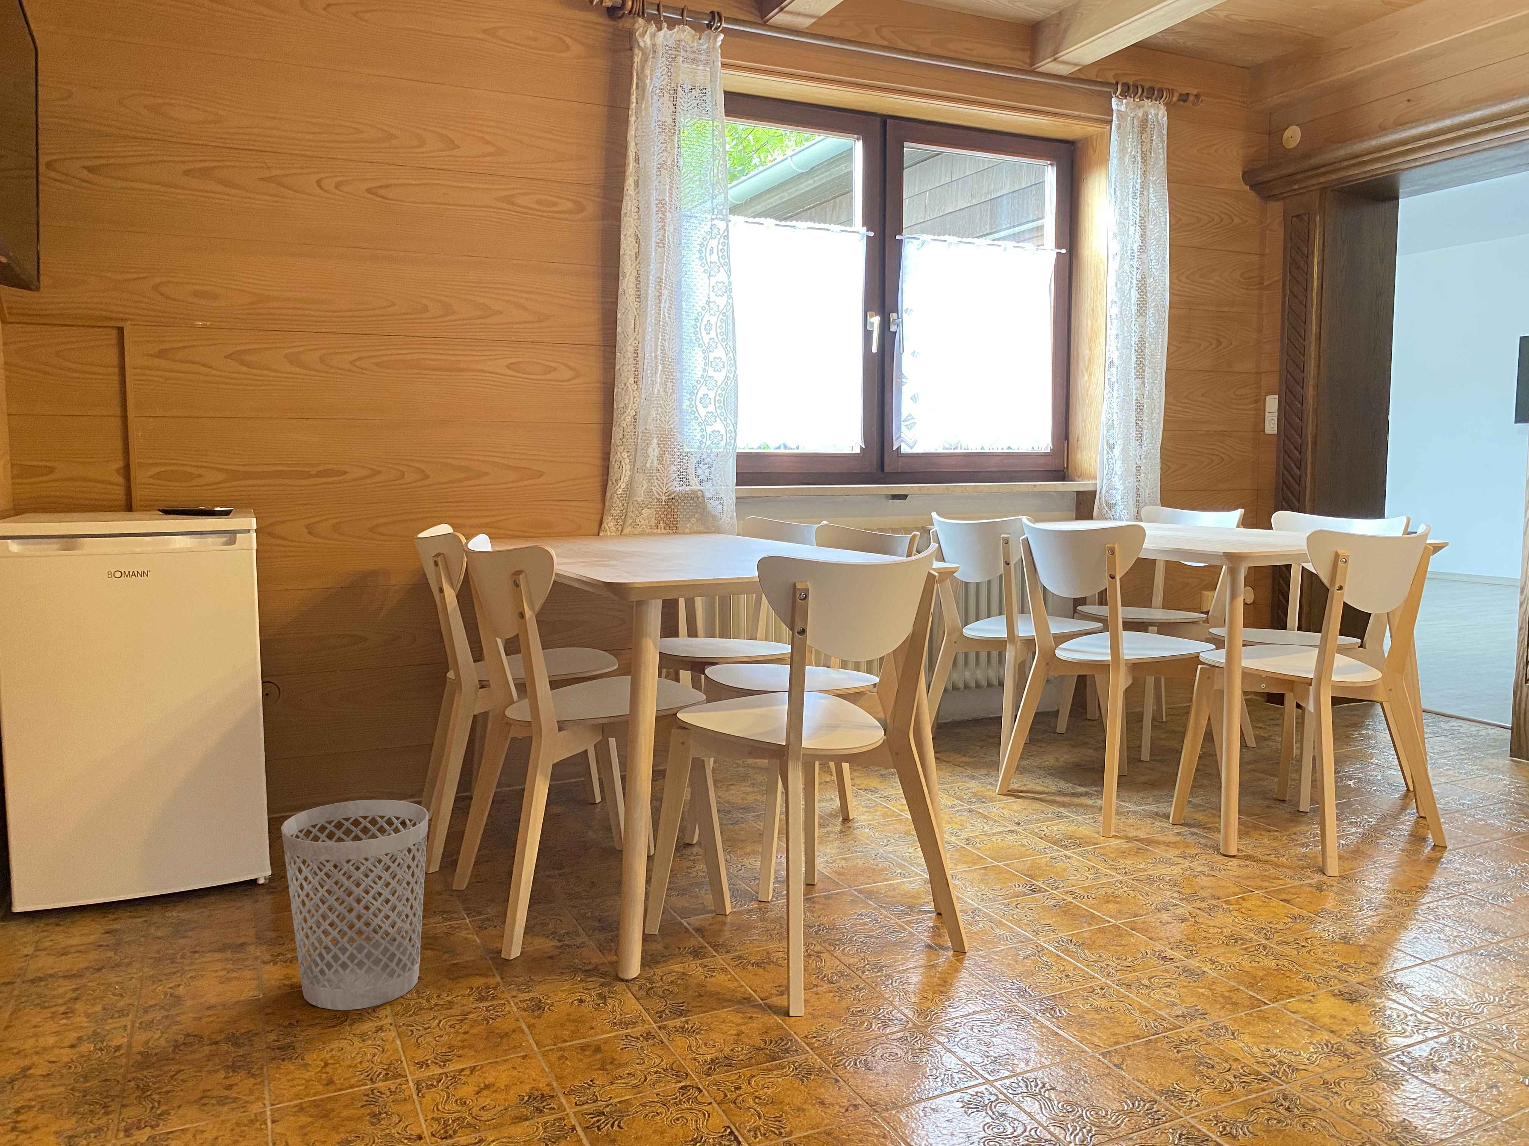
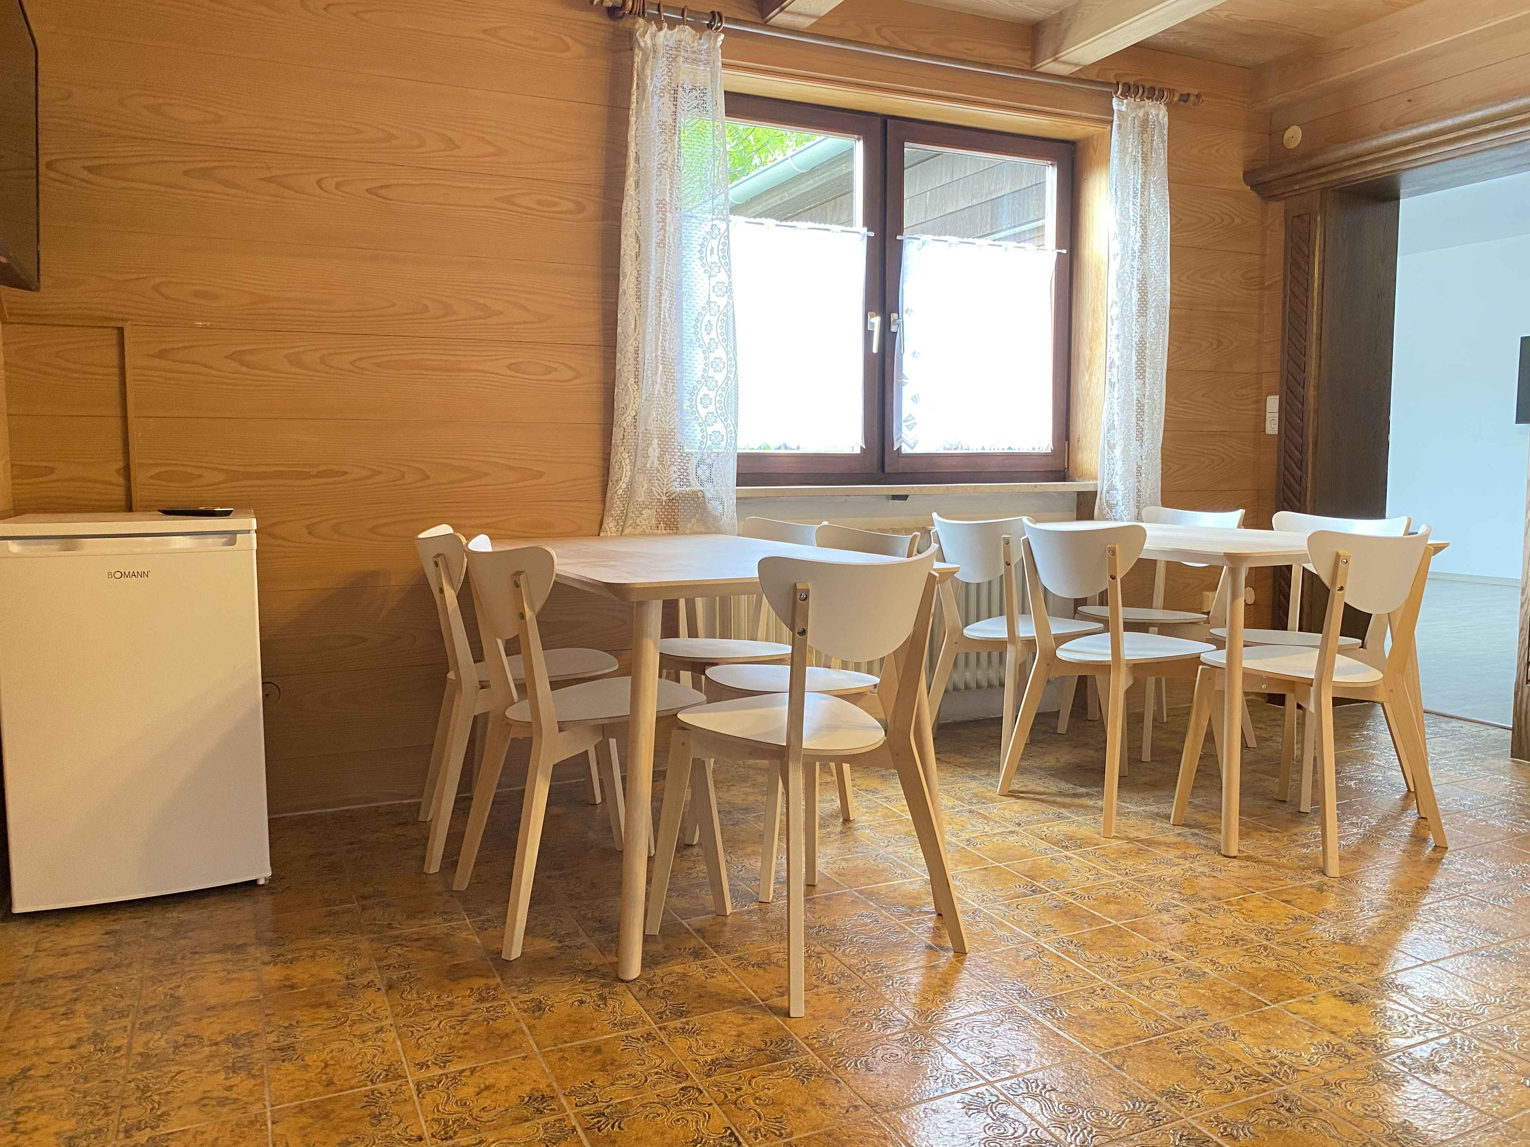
- wastebasket (360, 903)
